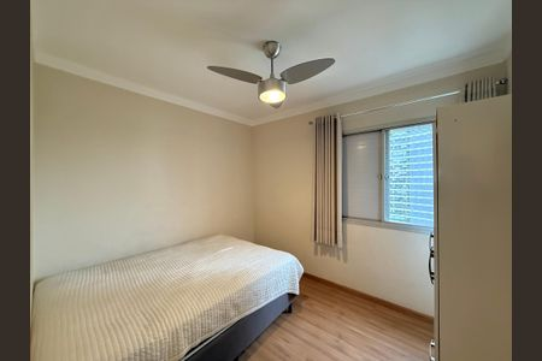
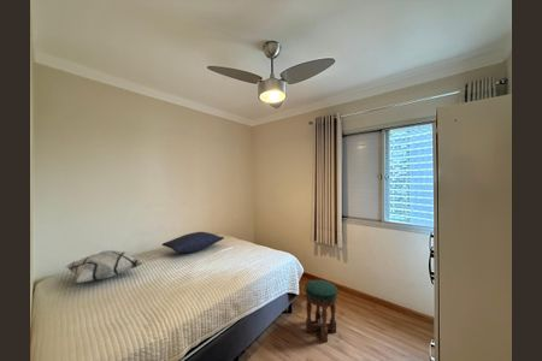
+ stool (320, 306)
+ pillow (194, 241)
+ decorative pillow (105, 265)
